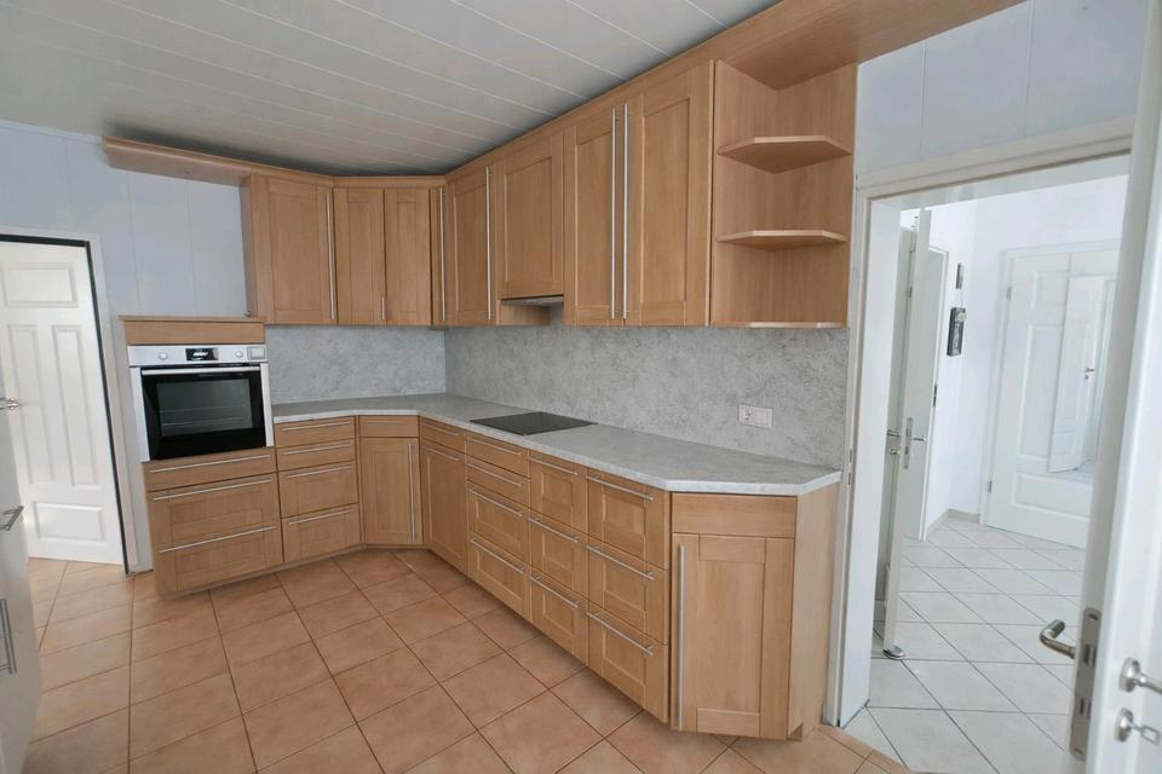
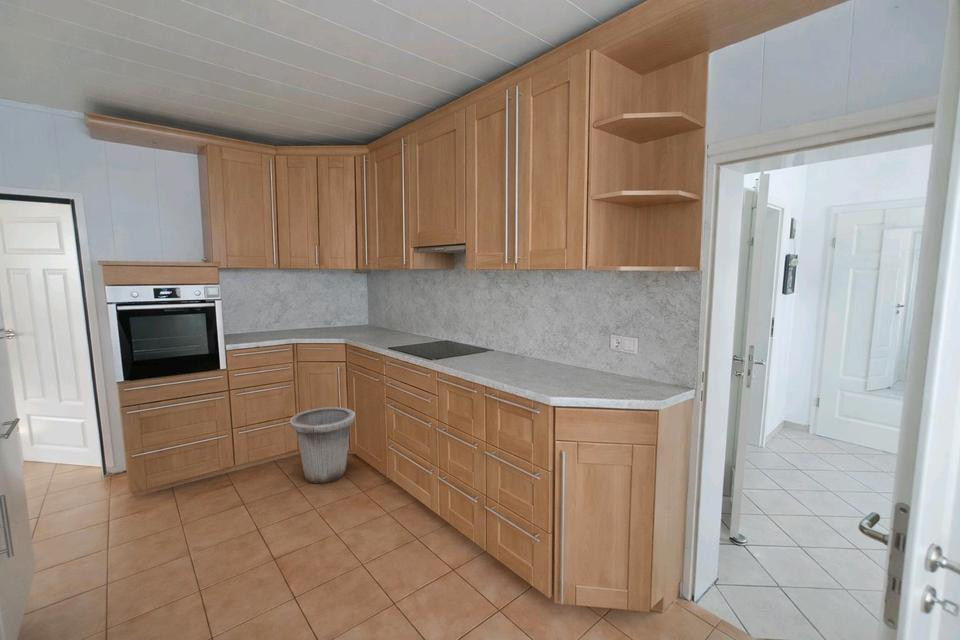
+ trash can (324, 445)
